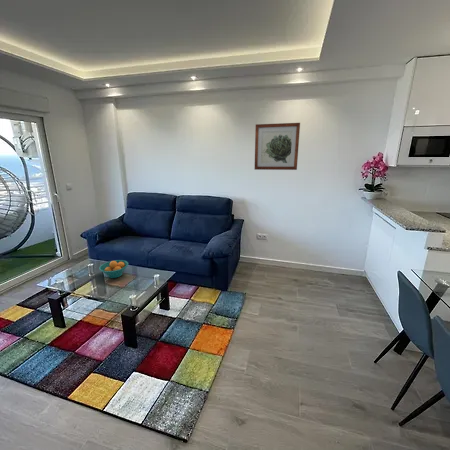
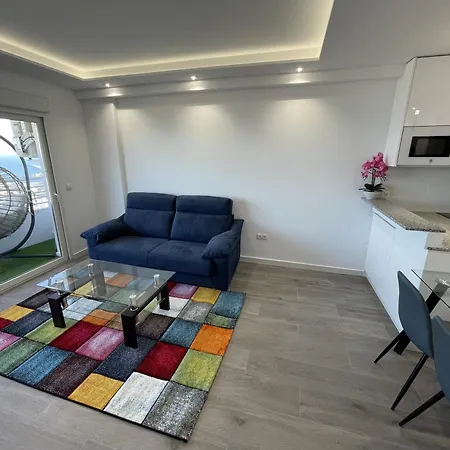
- wall art (276, 147)
- fruit bowl (114, 268)
